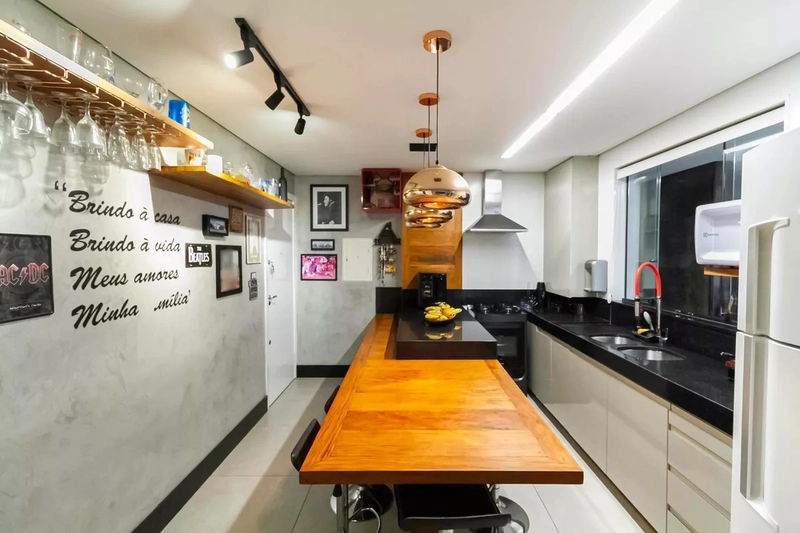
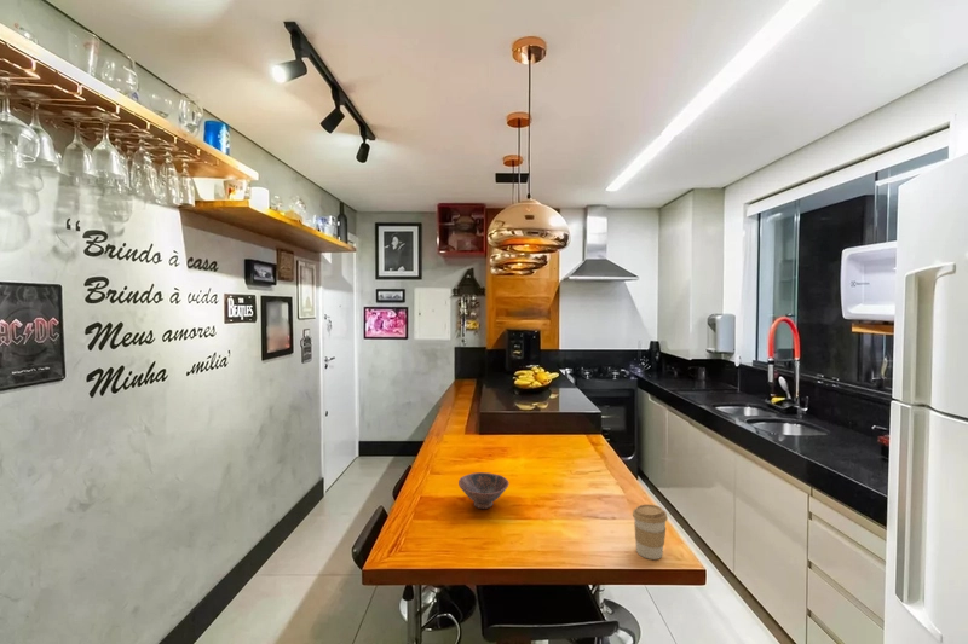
+ coffee cup (649, 529)
+ bowl (483, 493)
